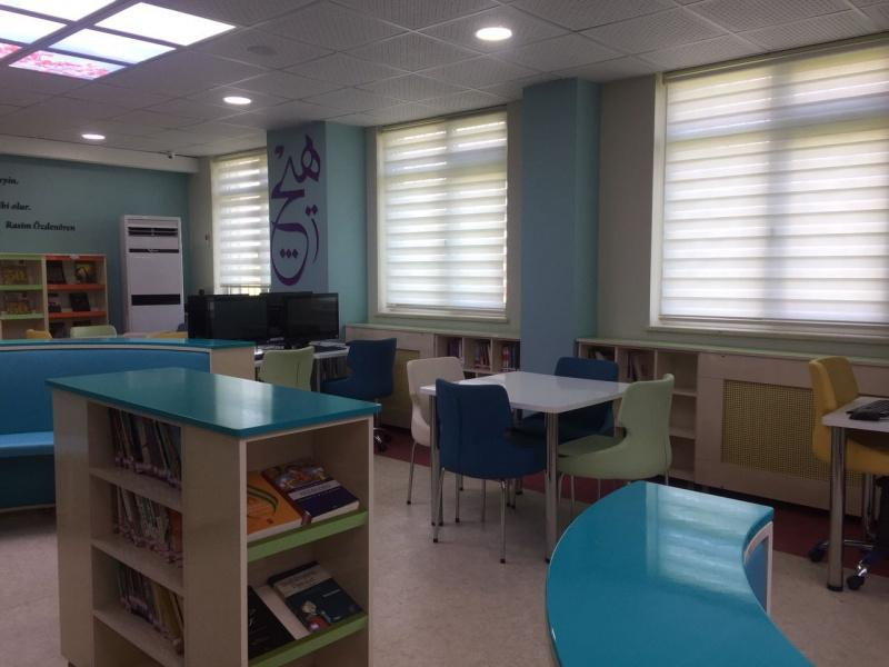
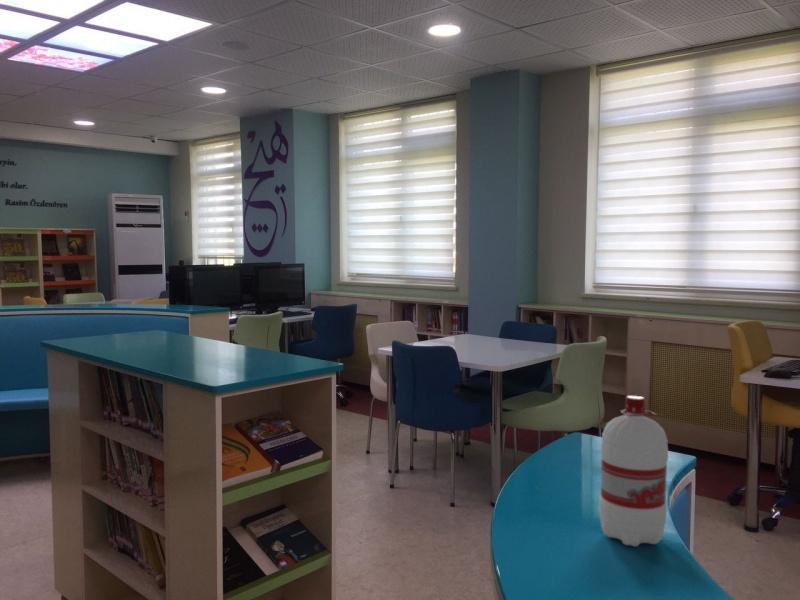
+ water bottle (633, 466)
